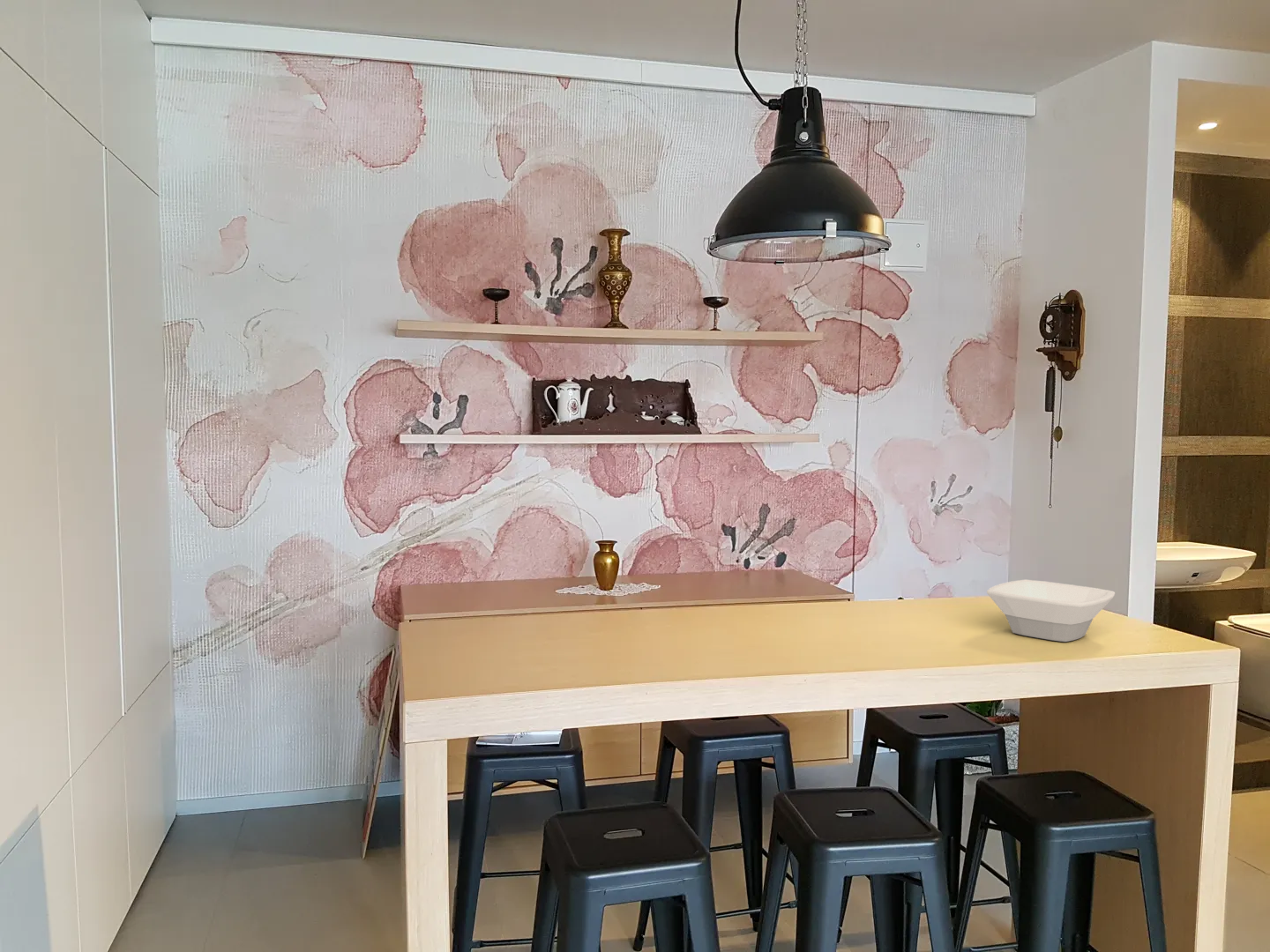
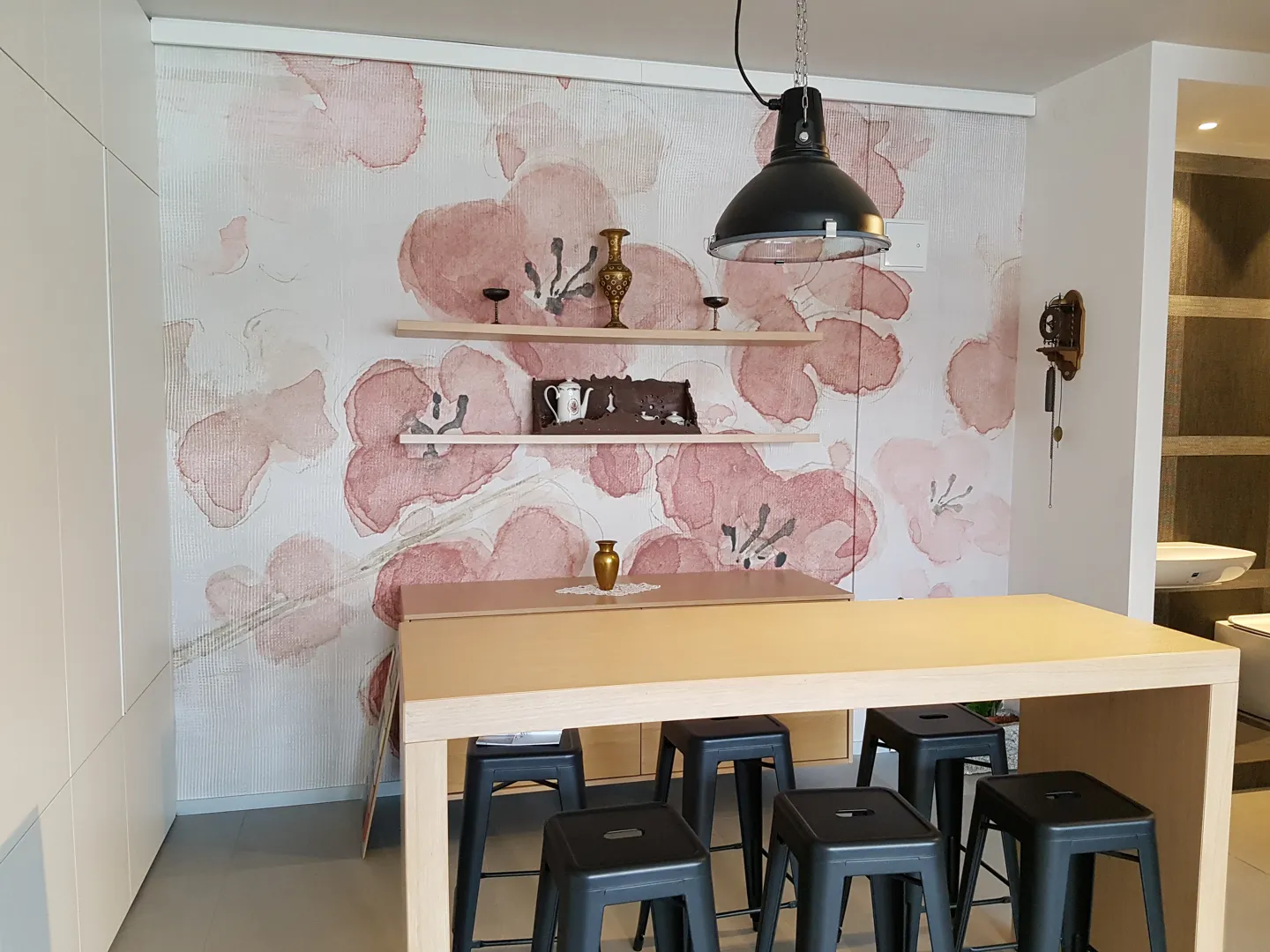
- bowl (1050, 612)
